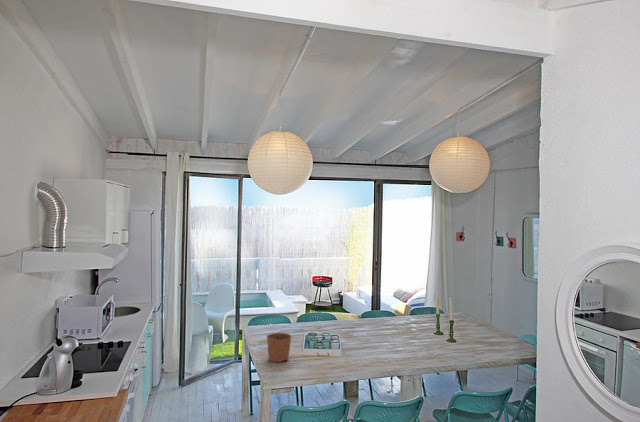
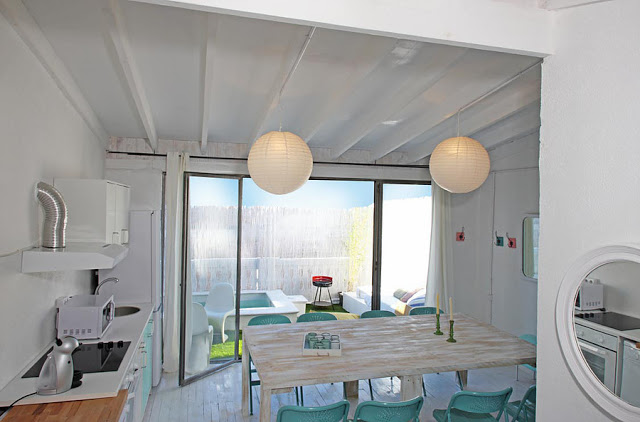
- plant pot (278, 341)
